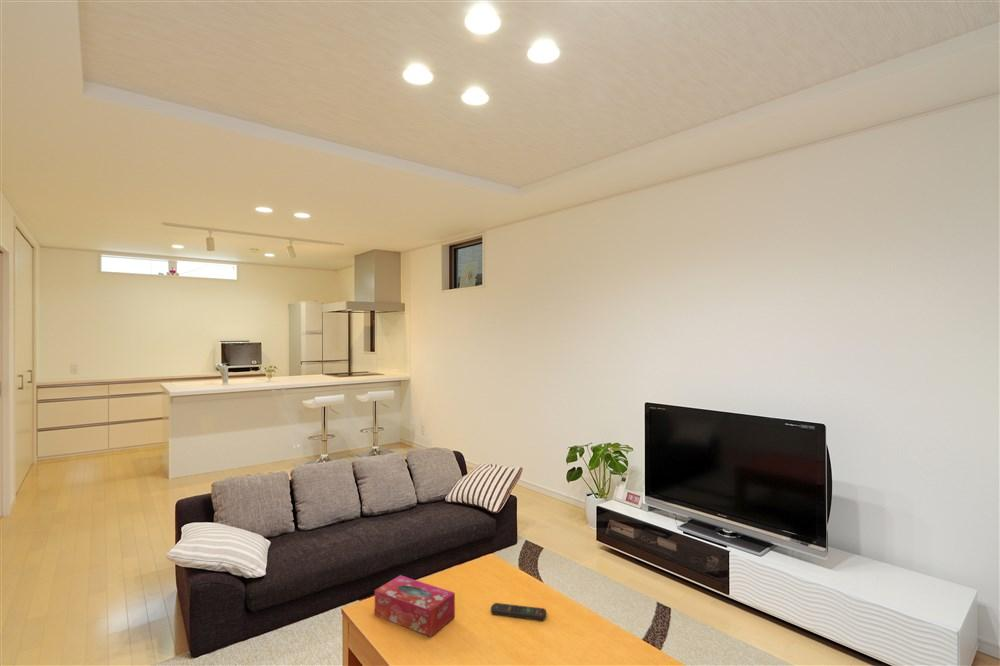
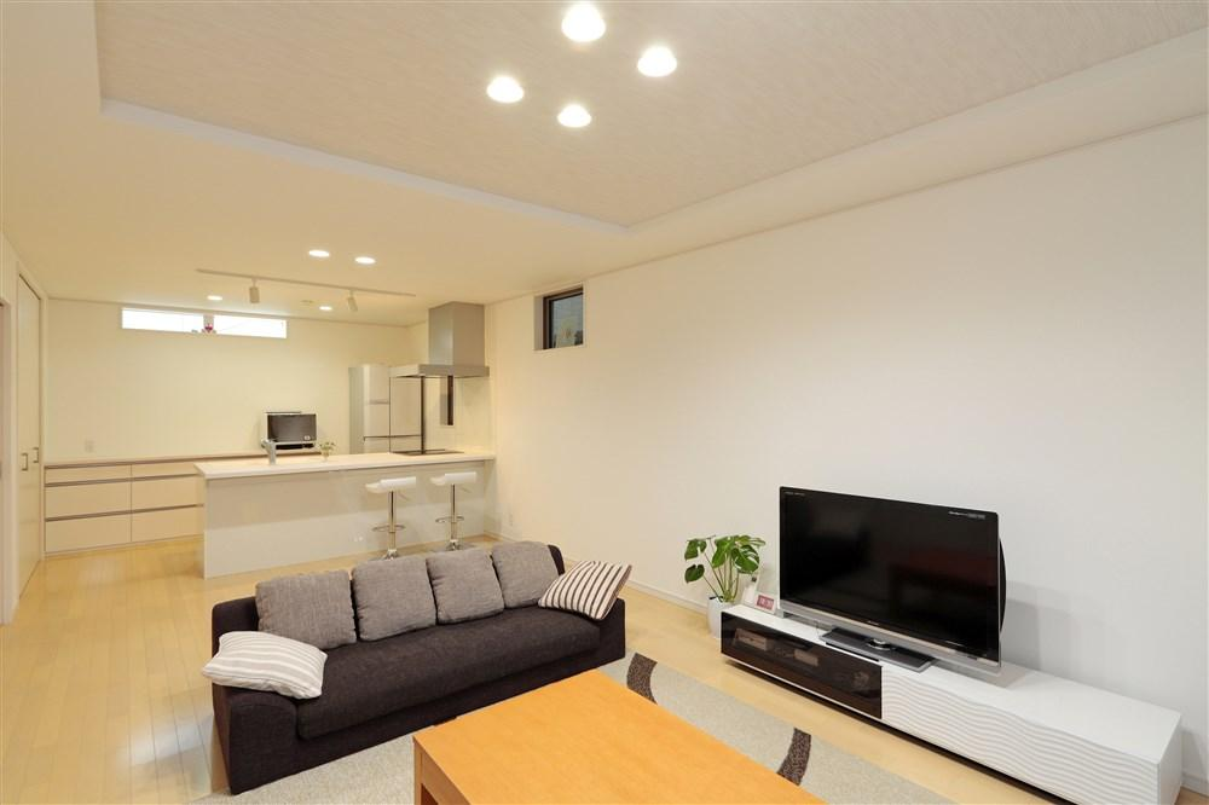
- remote control (518, 611)
- tissue box (414, 603)
